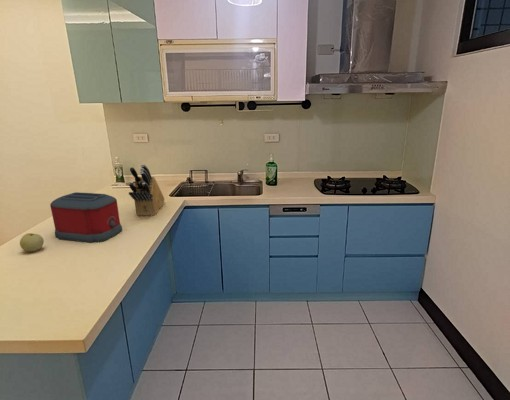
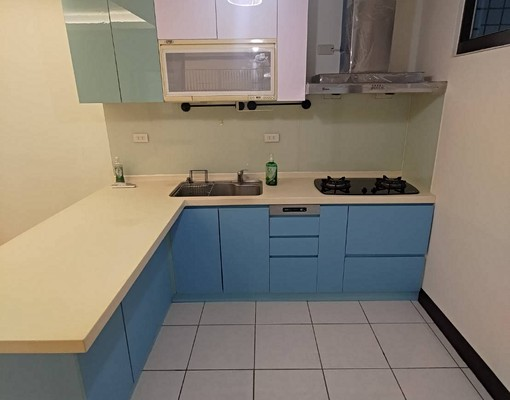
- toaster (85, 214)
- apple (31, 242)
- knife block (146, 186)
